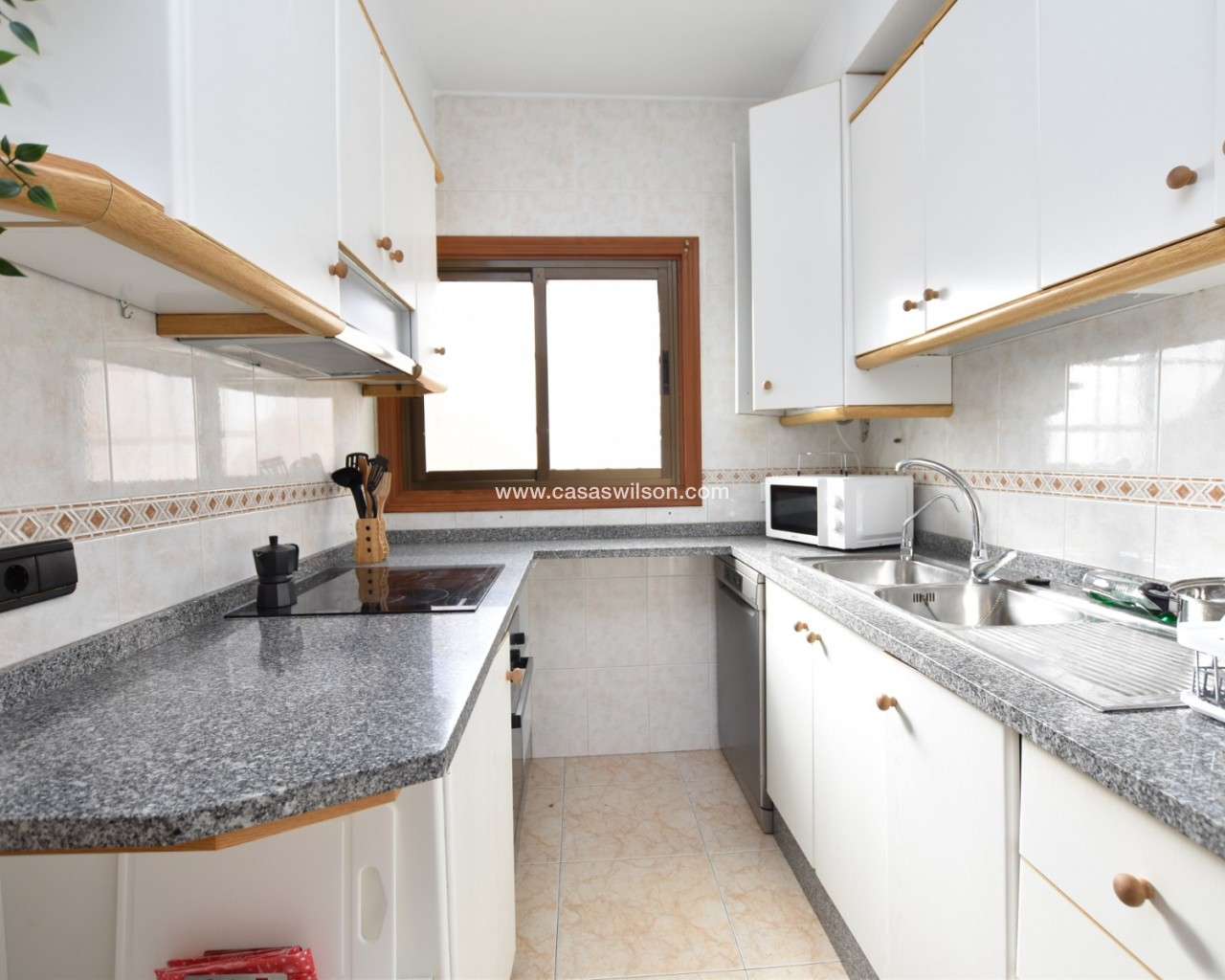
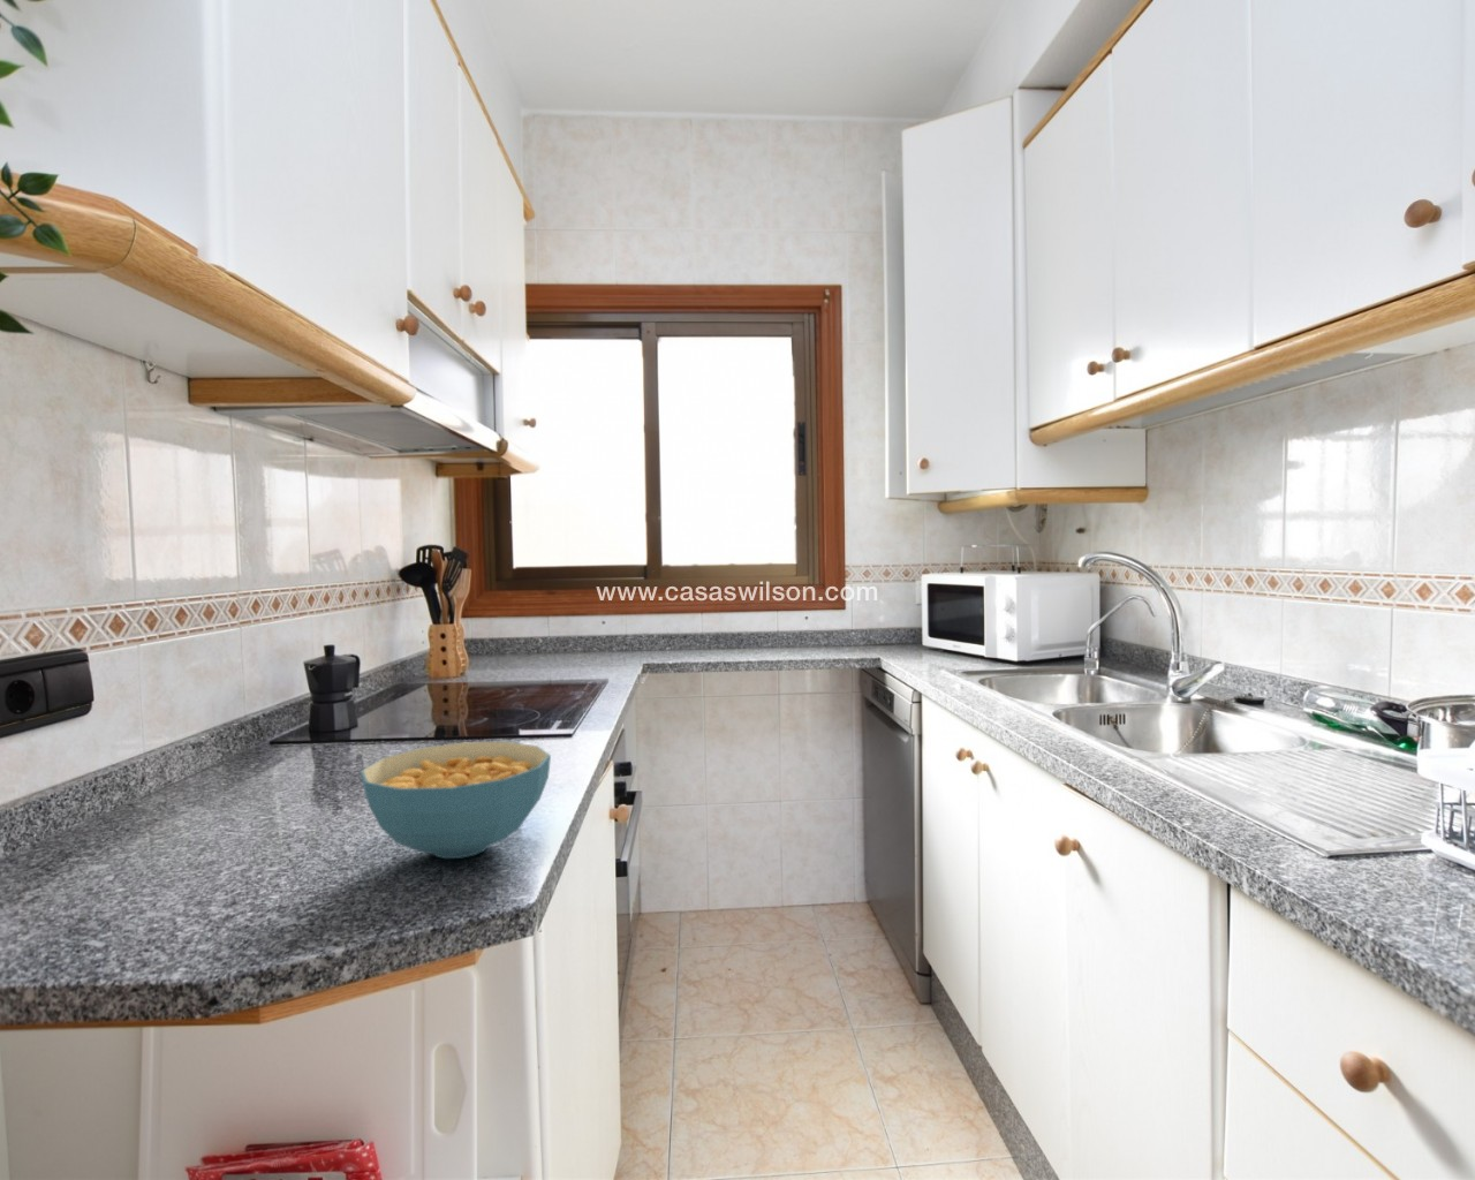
+ cereal bowl (460, 806)
